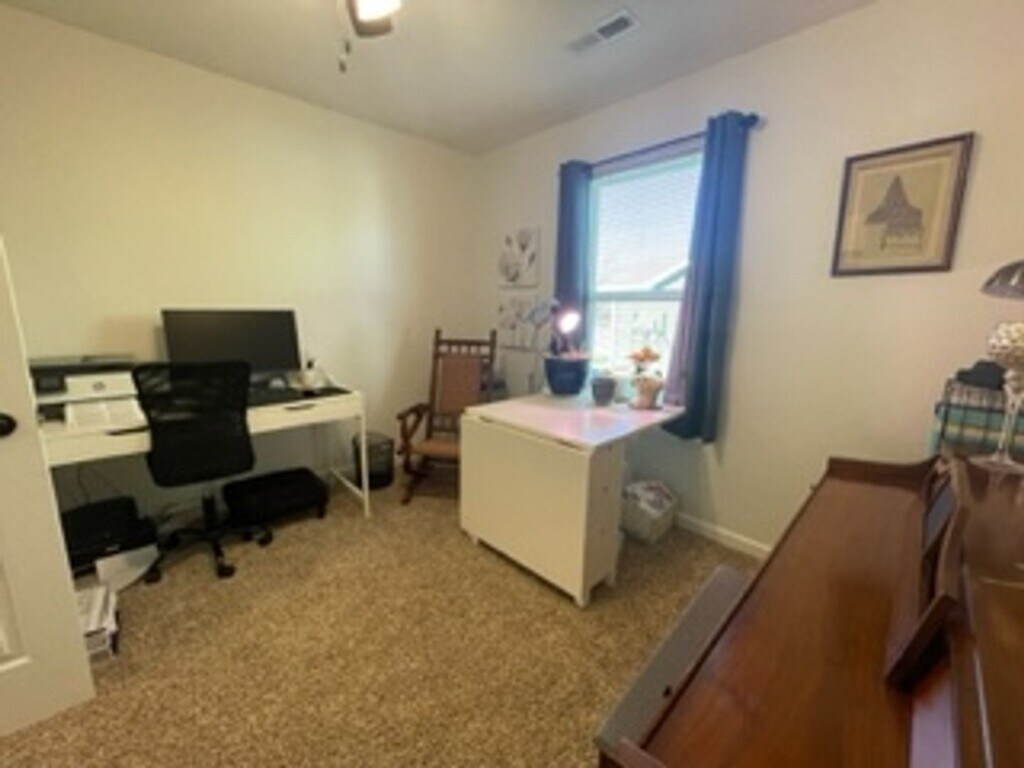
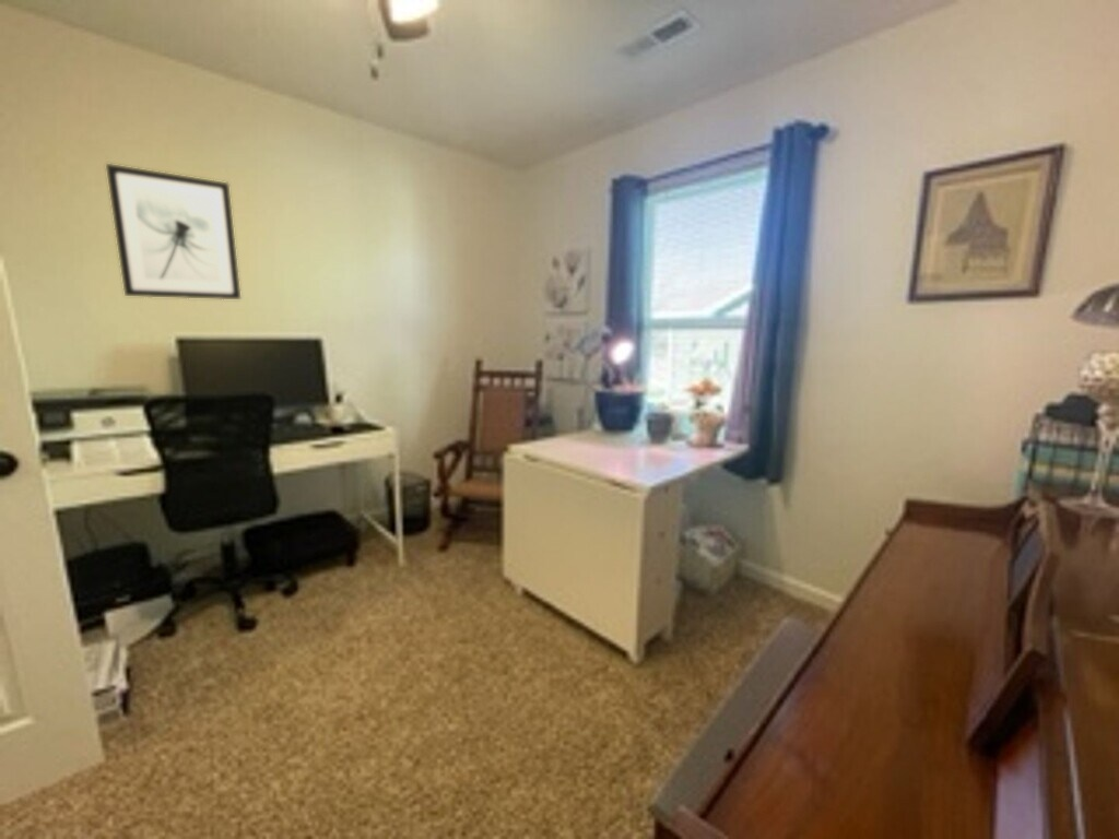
+ wall art (178, 237)
